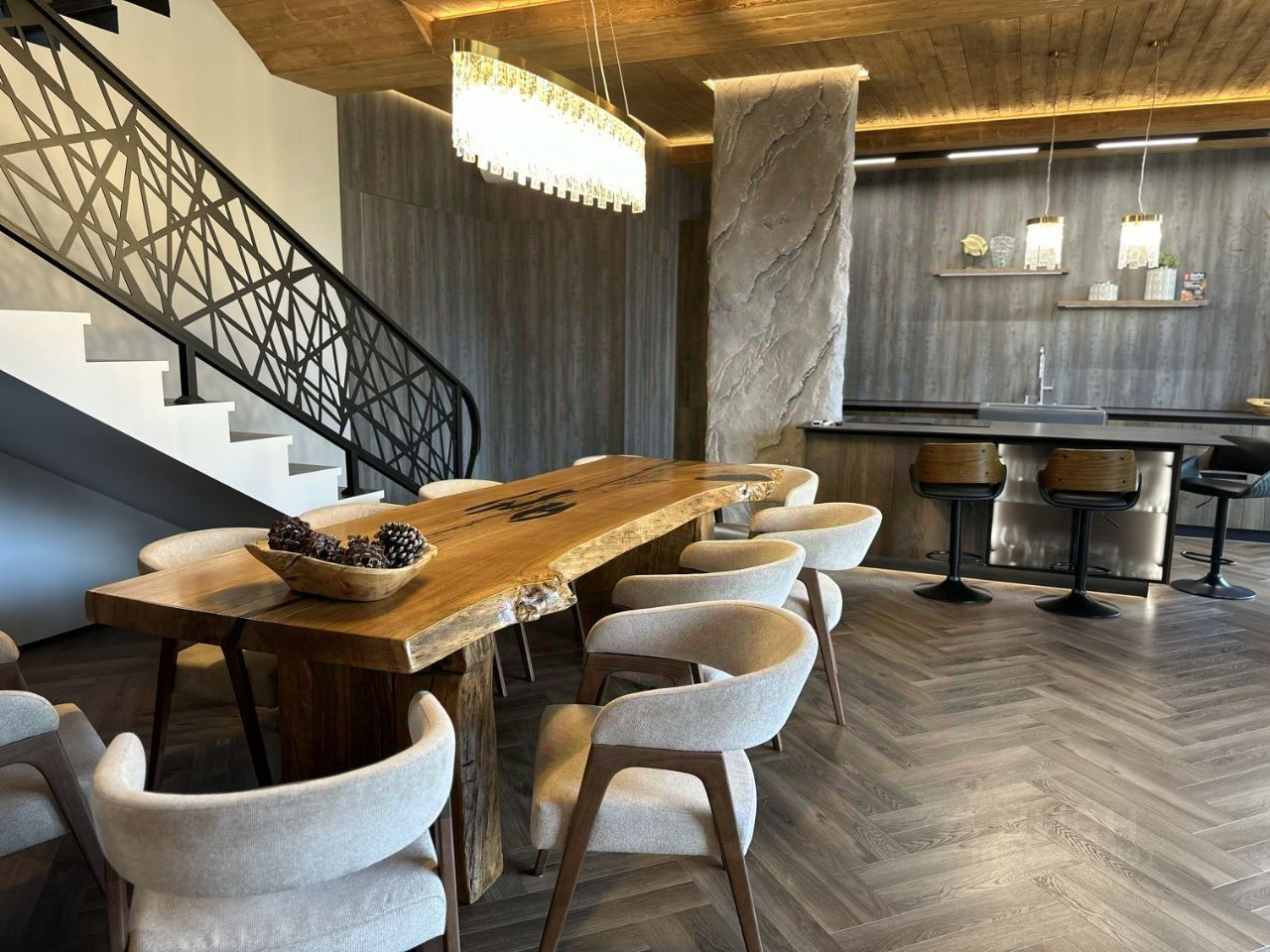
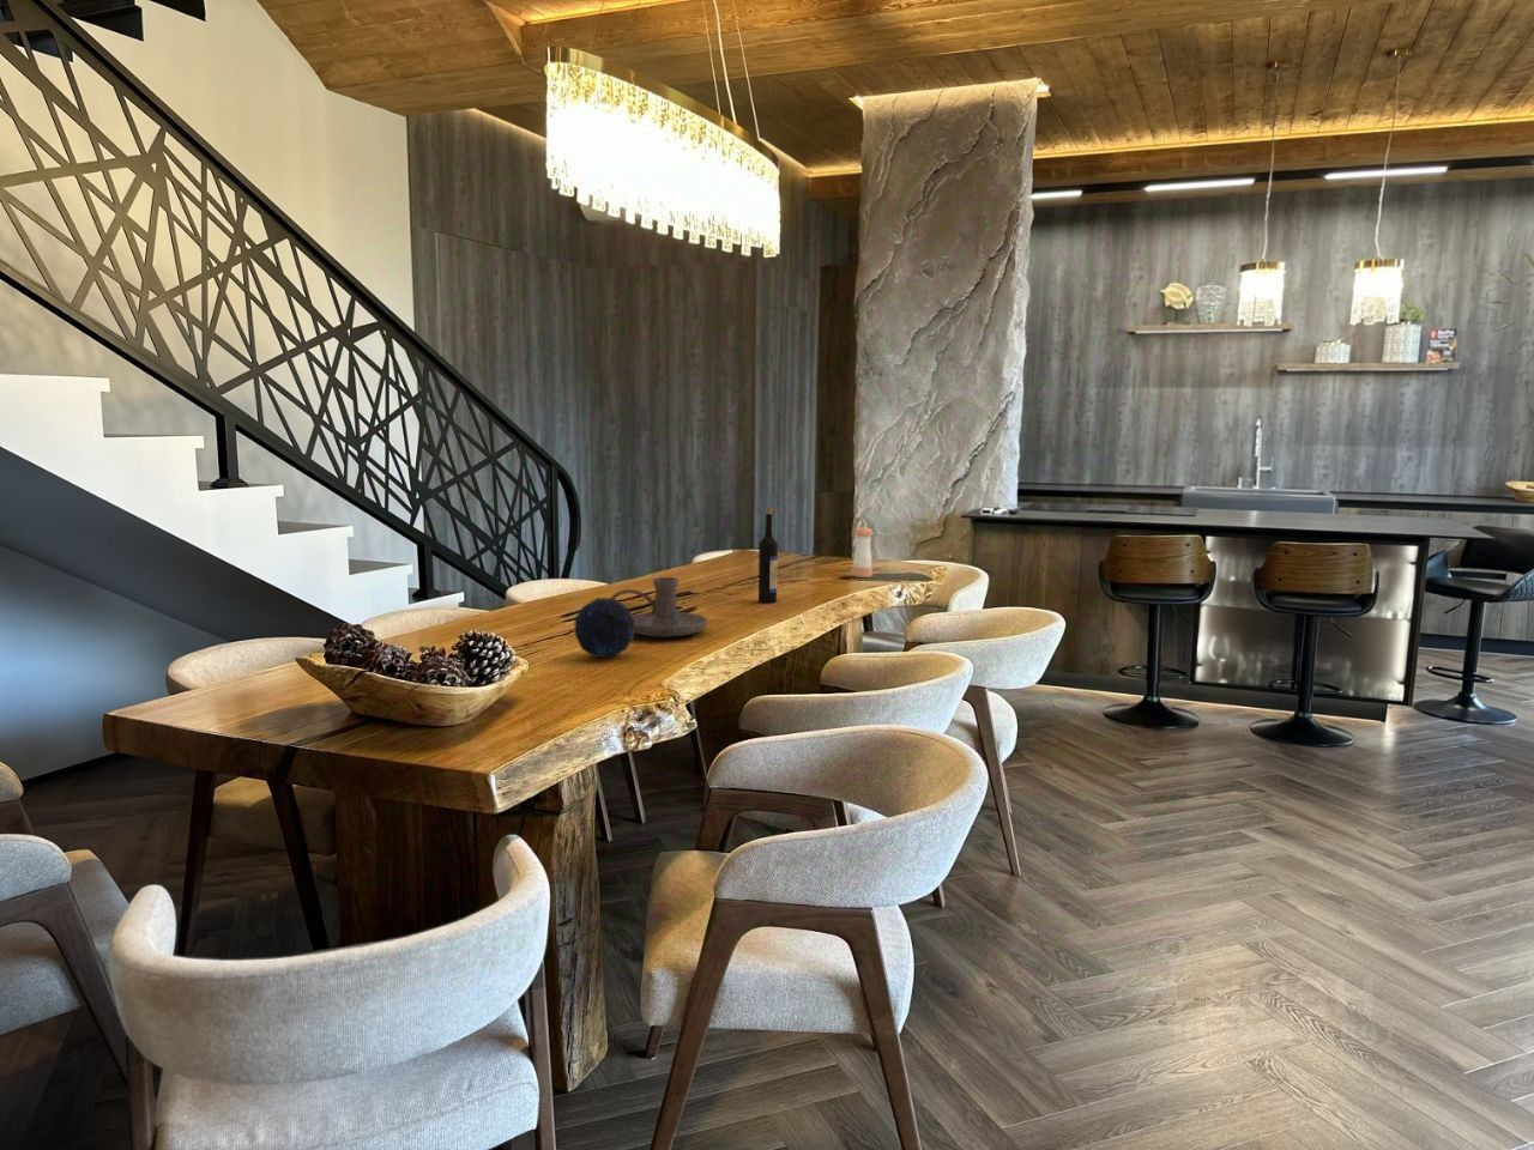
+ wine bottle (768, 554)
+ decorative orb (604, 628)
+ pepper shaker (862, 550)
+ candle holder (656, 606)
